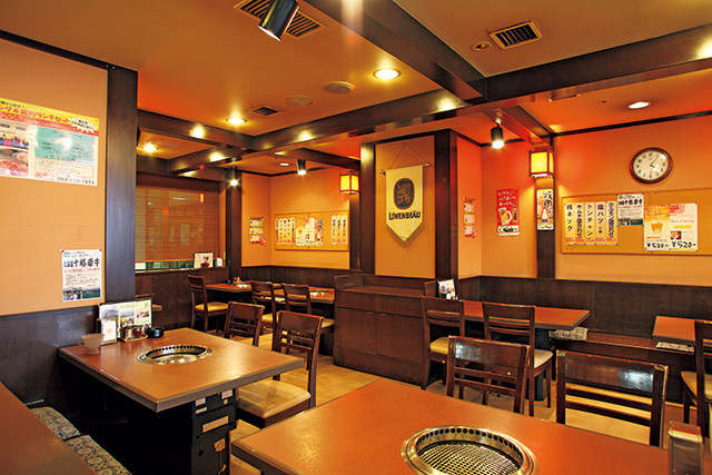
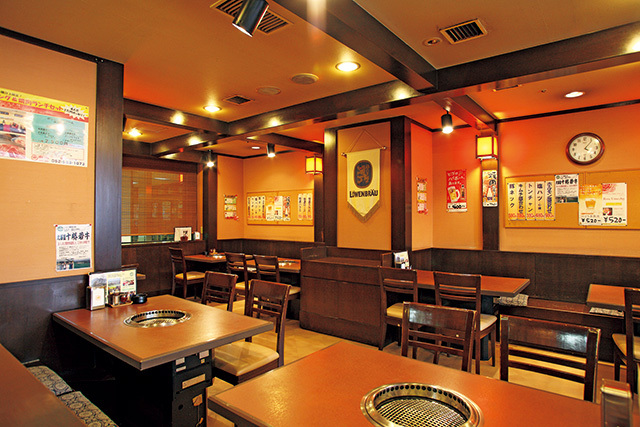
- teacup (91, 344)
